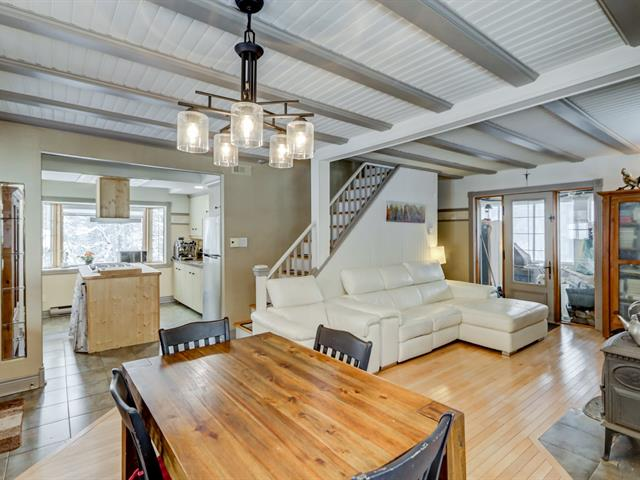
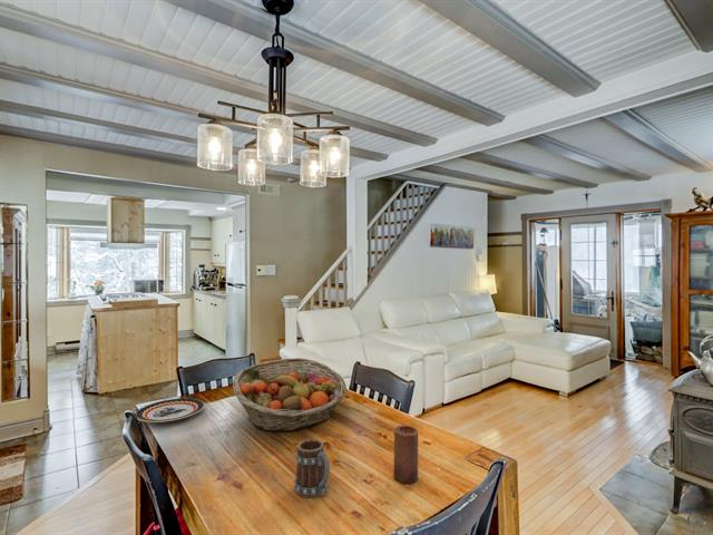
+ candle (406, 453)
+ fruit basket (291, 391)
+ plate (170, 411)
+ mug (314, 469)
